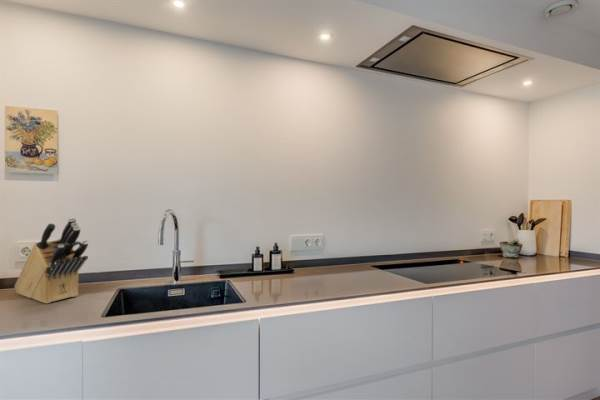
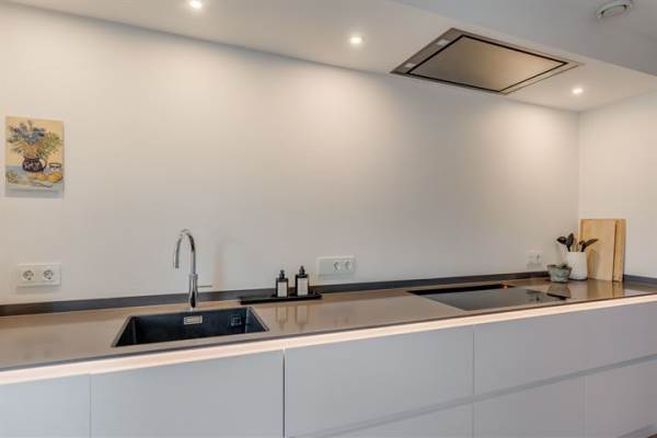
- knife block (51, 257)
